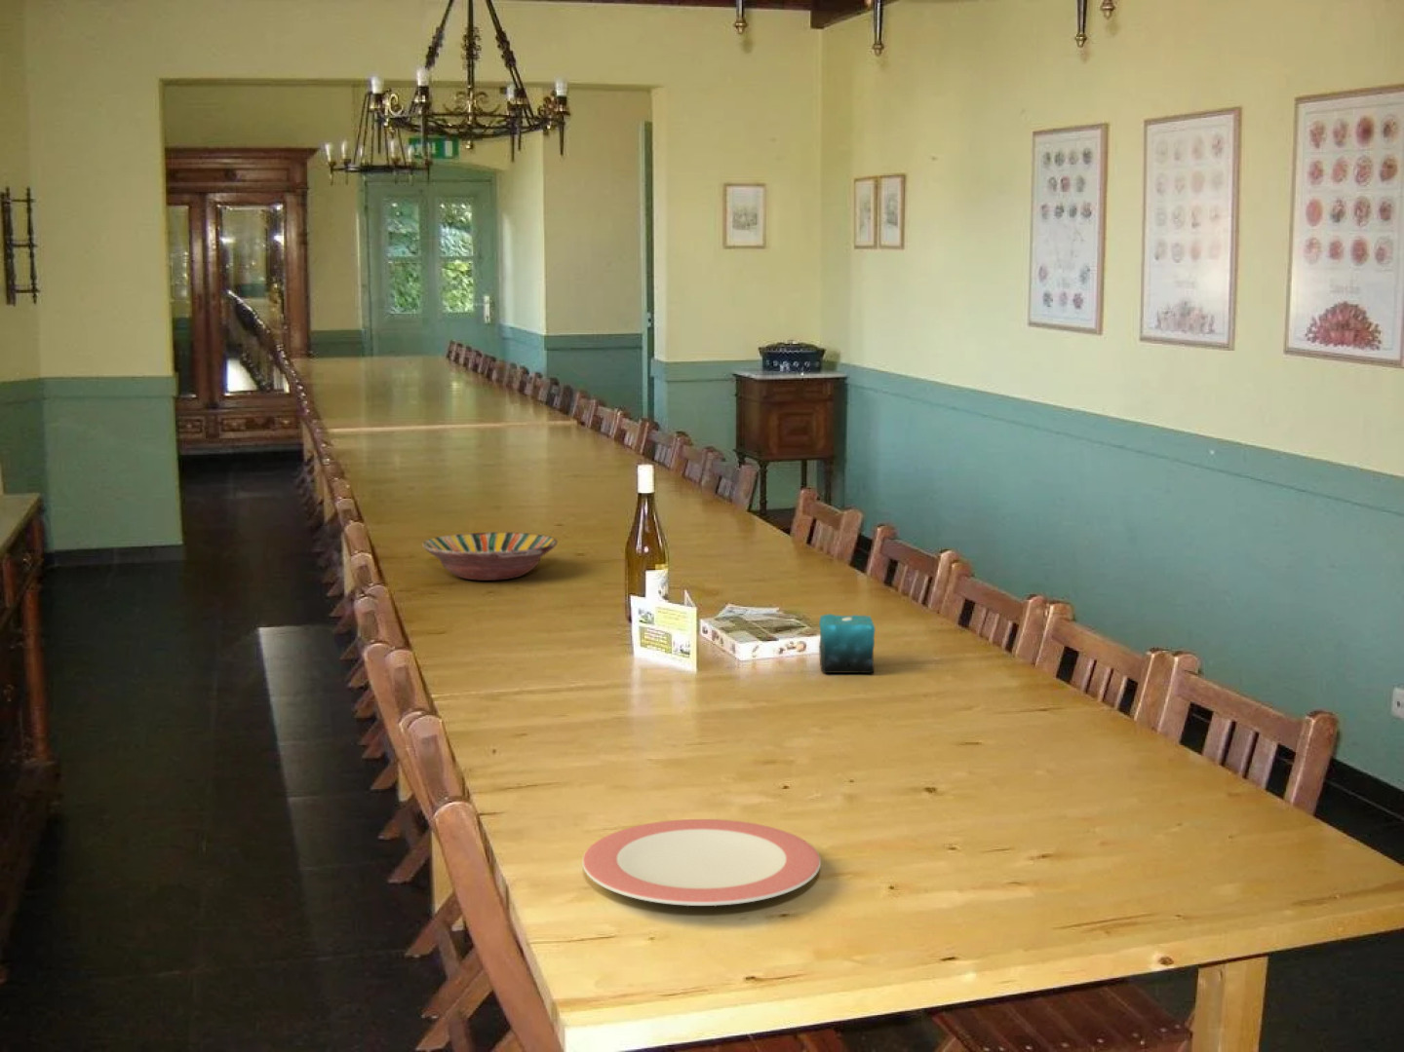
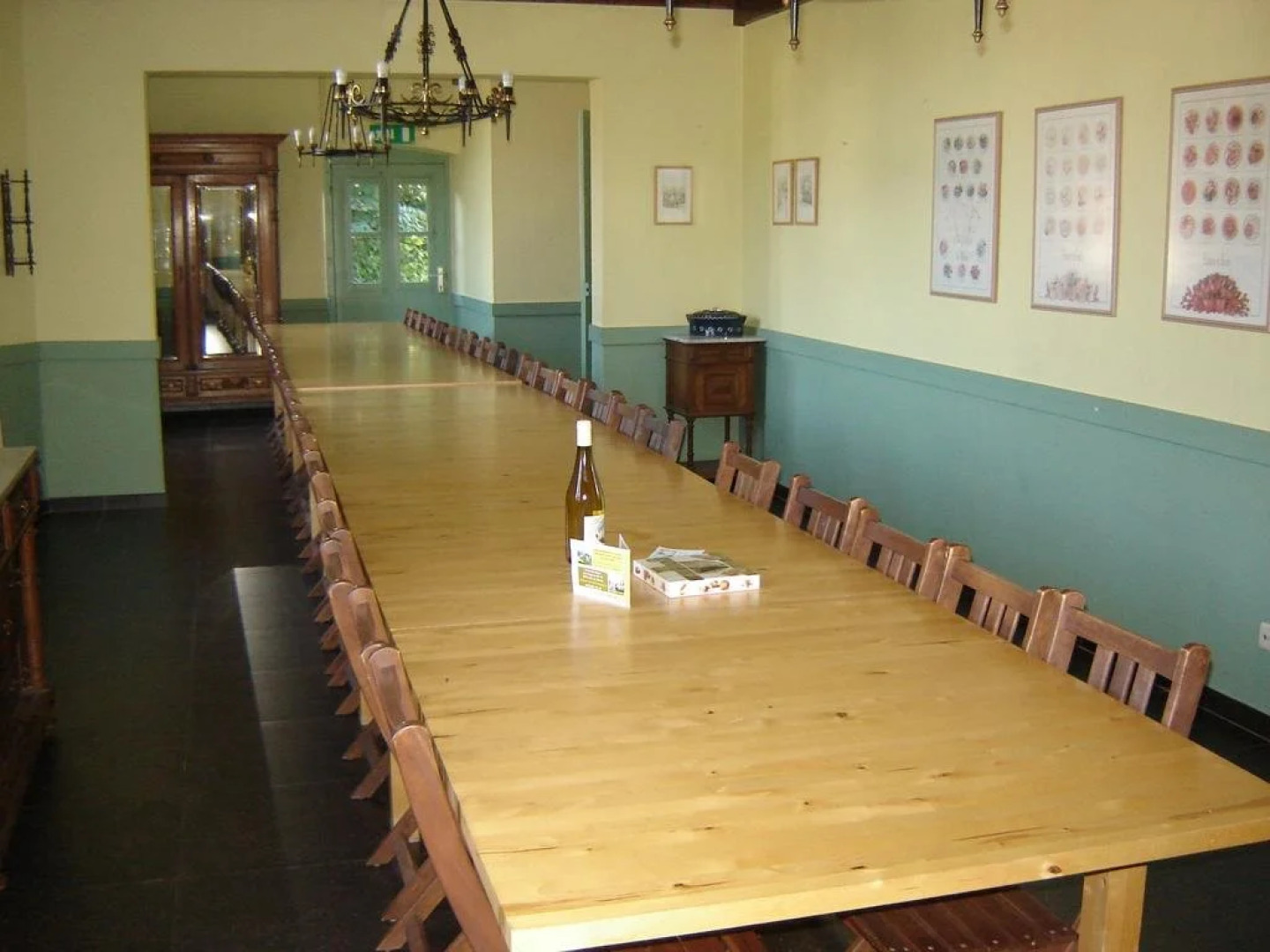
- serving bowl (491, 558)
- plate (701, 865)
- candle (846, 633)
